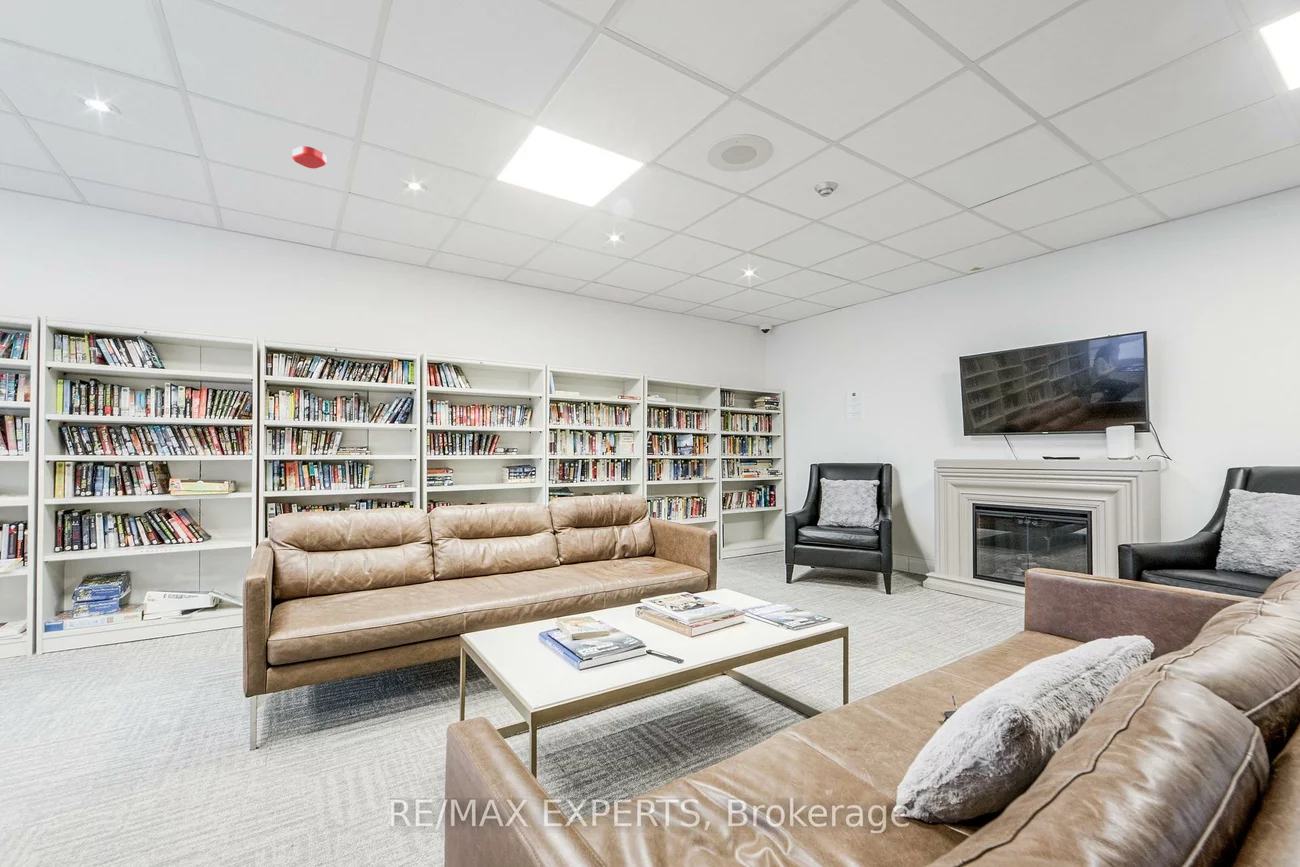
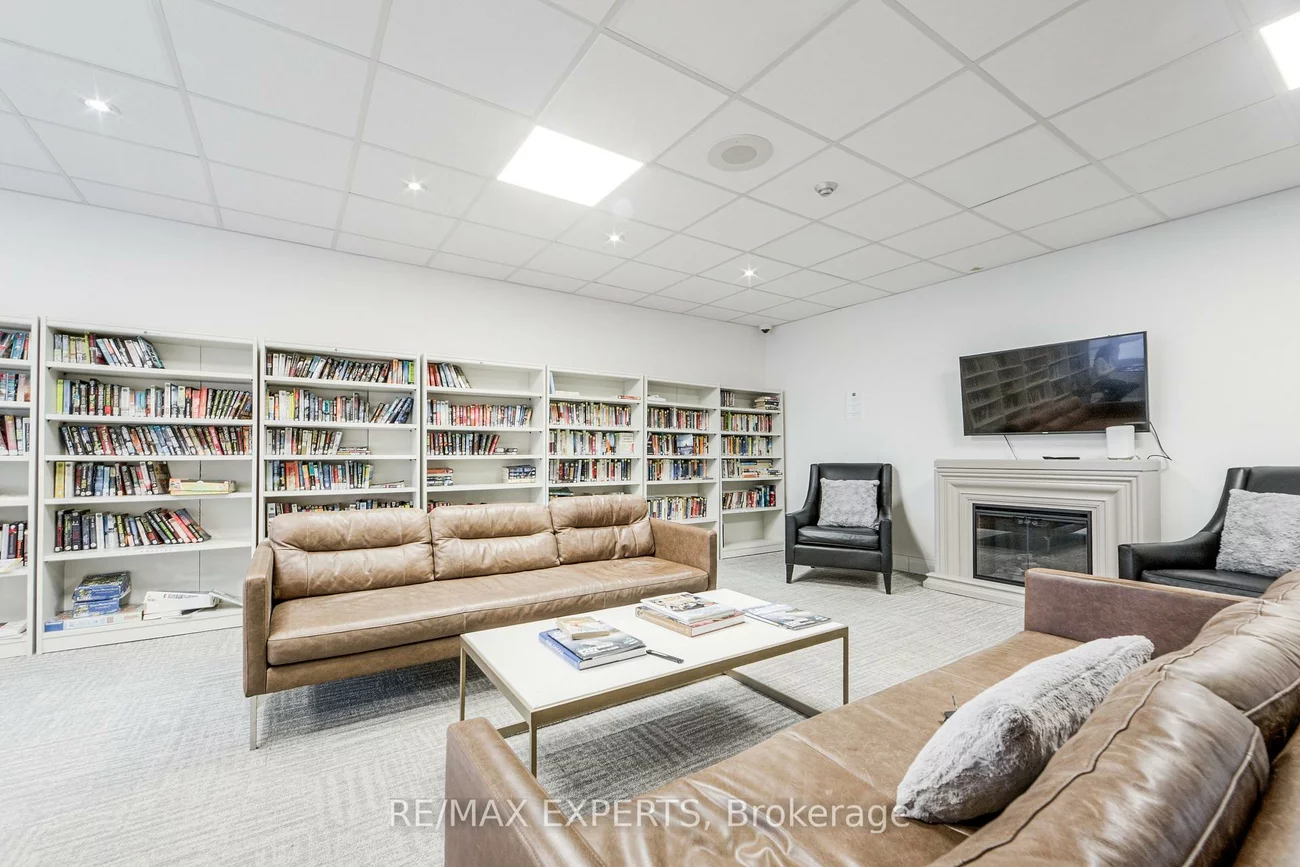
- smoke detector (309, 157)
